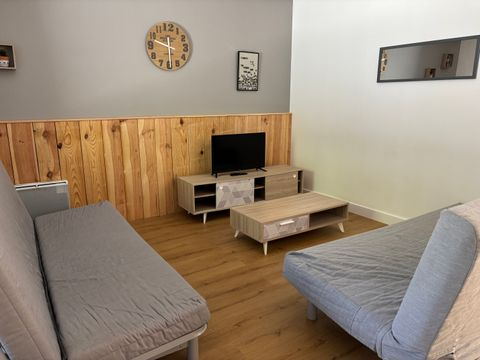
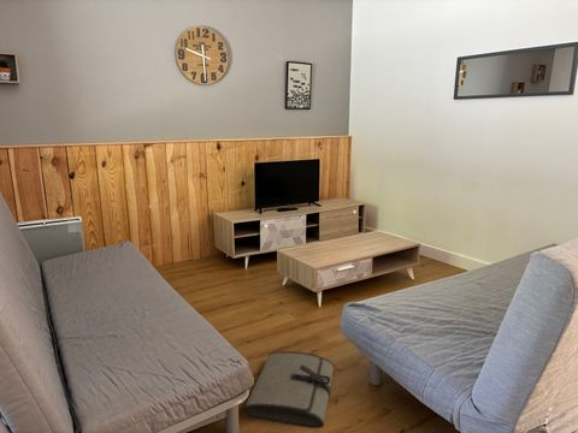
+ tool roll (293, 379)
